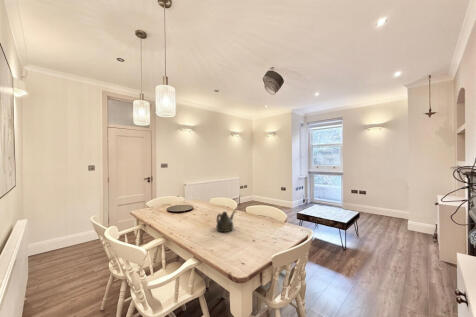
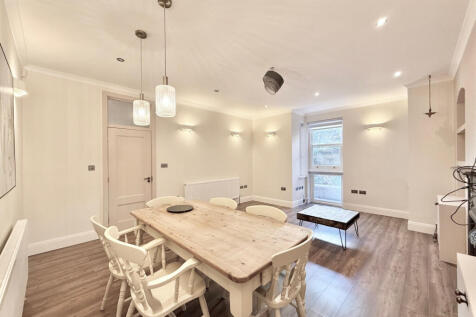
- teapot (227, 219)
